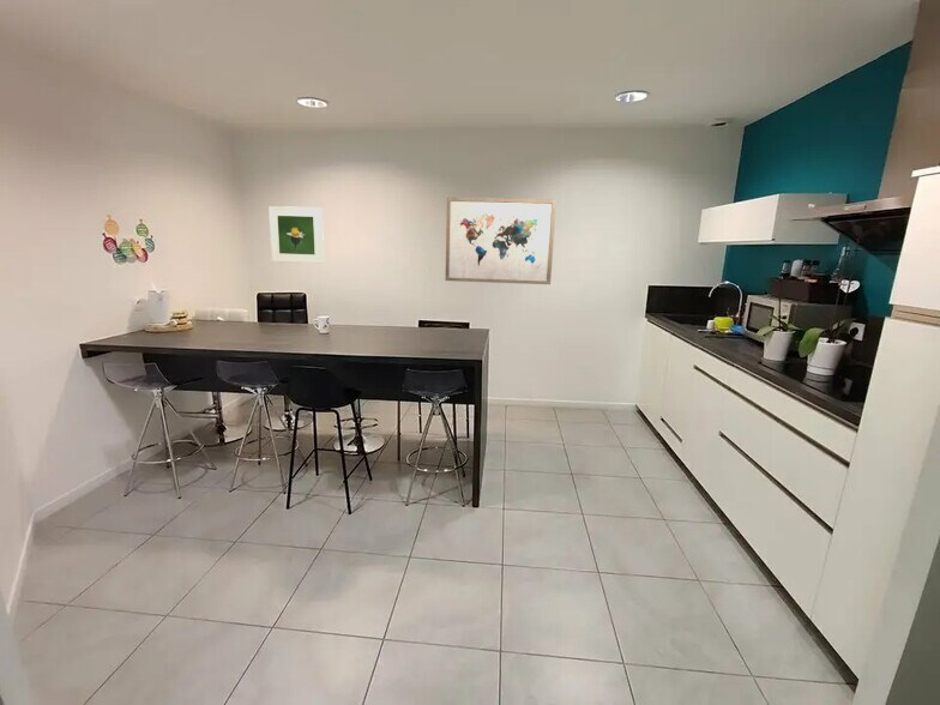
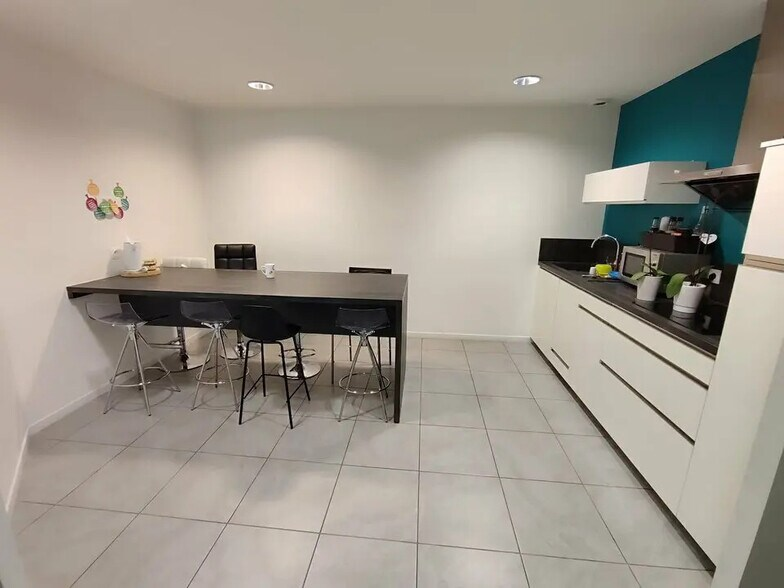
- wall art (499, 241)
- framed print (296, 235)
